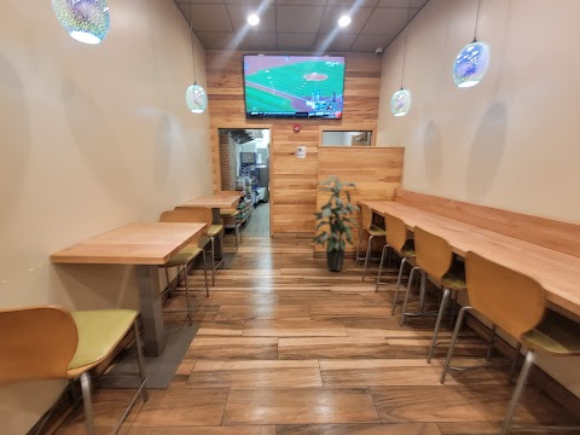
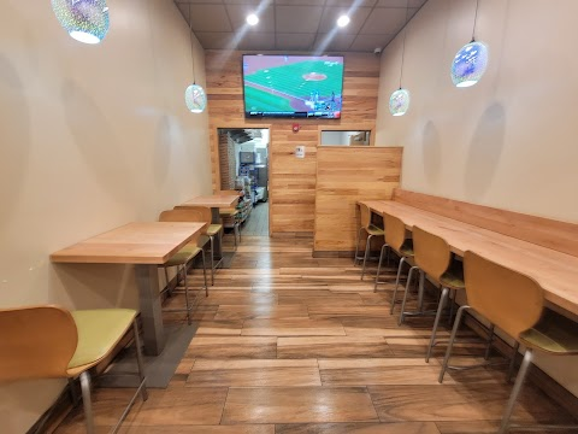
- indoor plant (334, 222)
